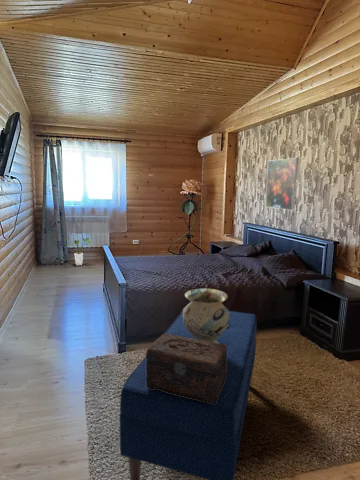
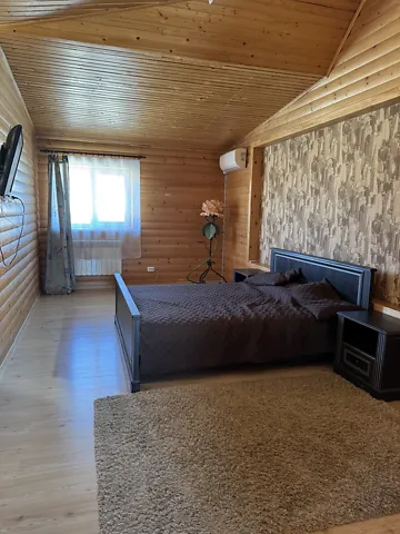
- house plant (78, 251)
- decorative vase (205, 321)
- bench (196, 399)
- decorative box (187, 364)
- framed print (280, 184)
